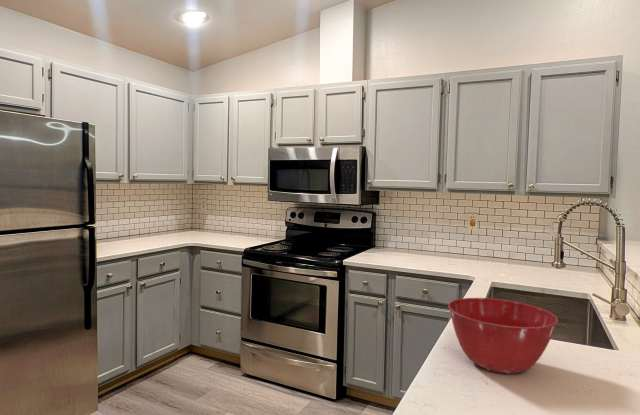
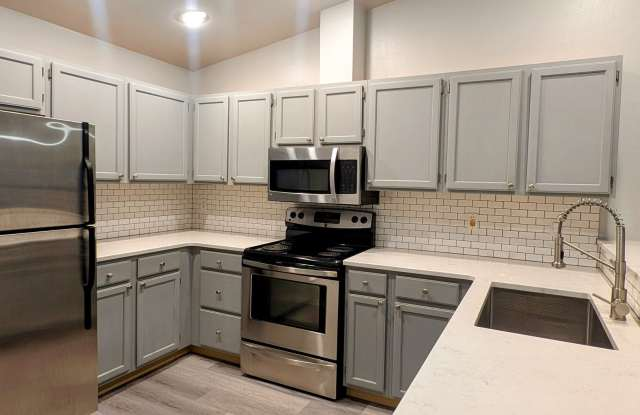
- mixing bowl (499, 337)
